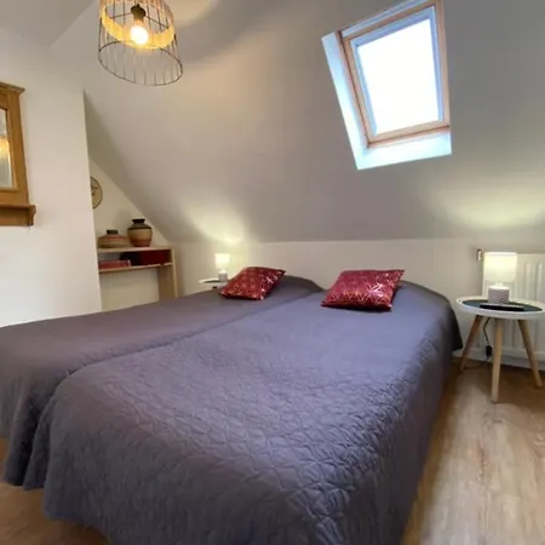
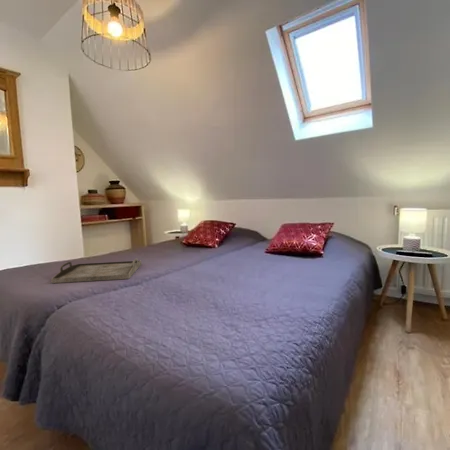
+ serving tray (101, 267)
